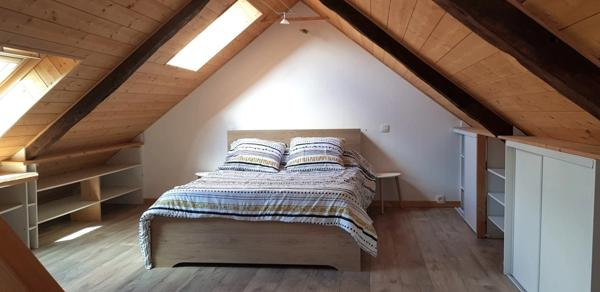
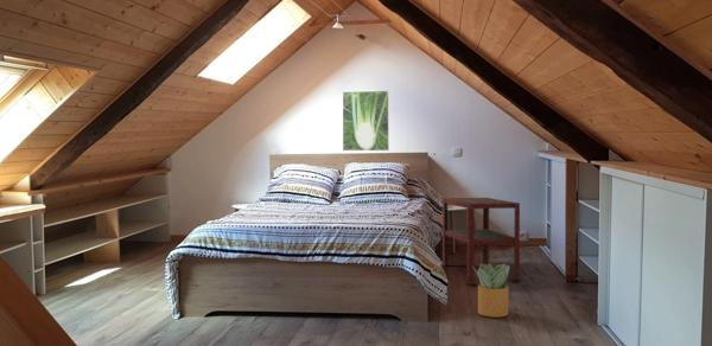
+ side table (478, 236)
+ potted plant (490, 288)
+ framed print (365, 121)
